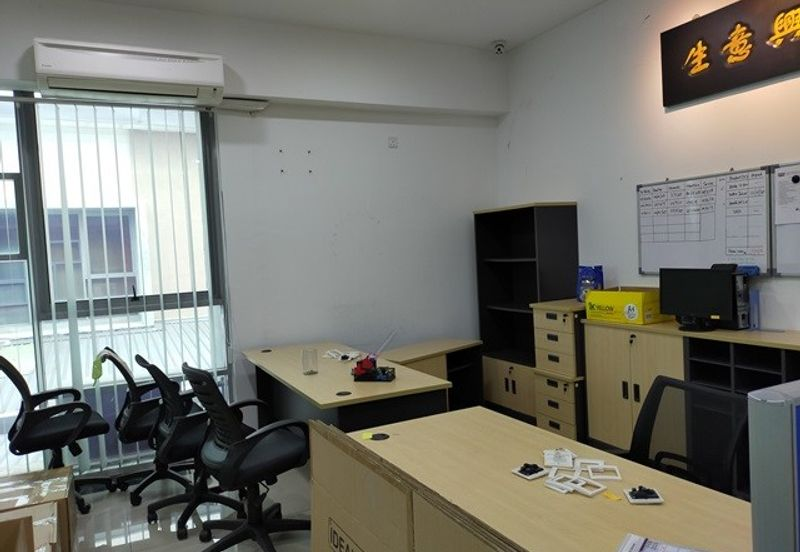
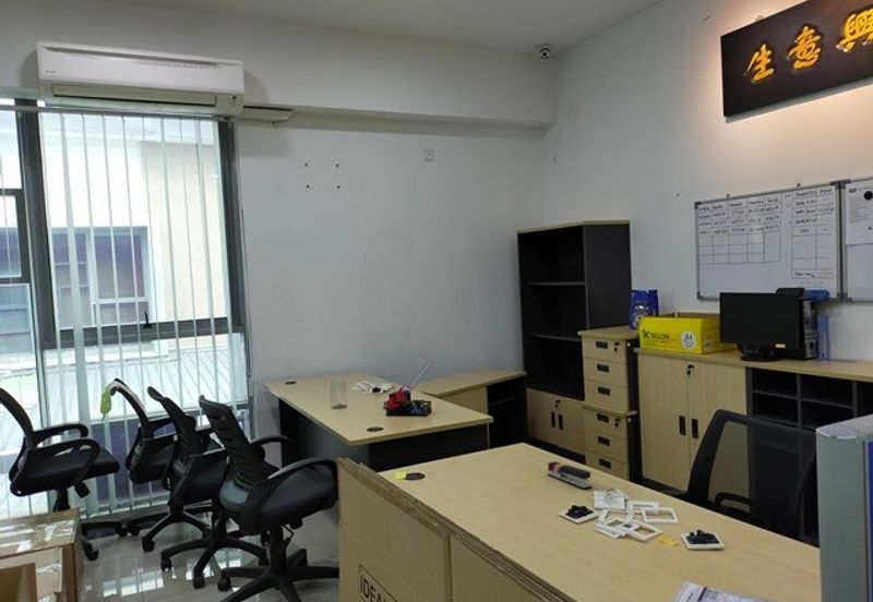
+ stapler (569, 473)
